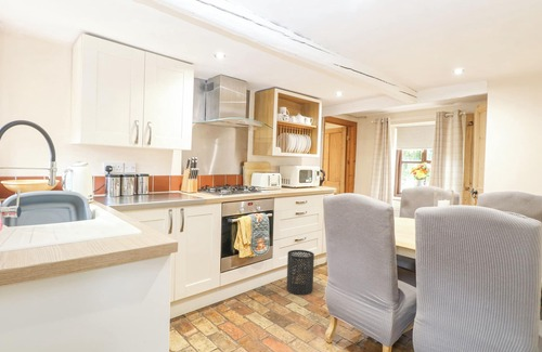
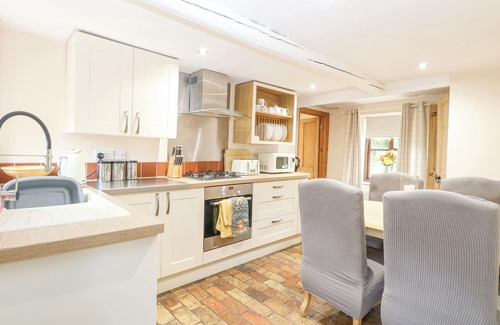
- trash can (300, 271)
